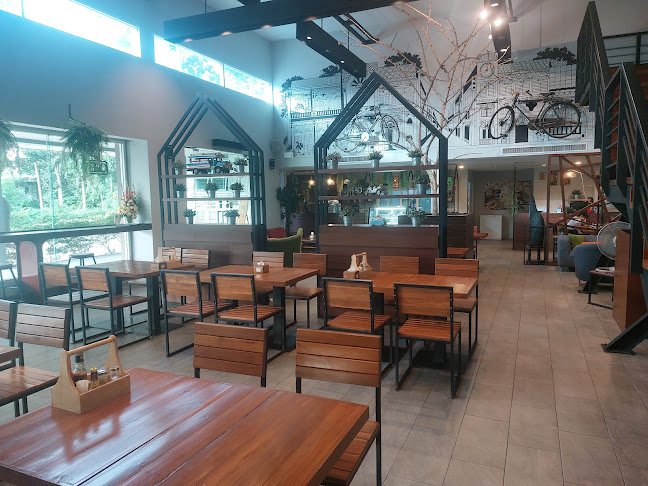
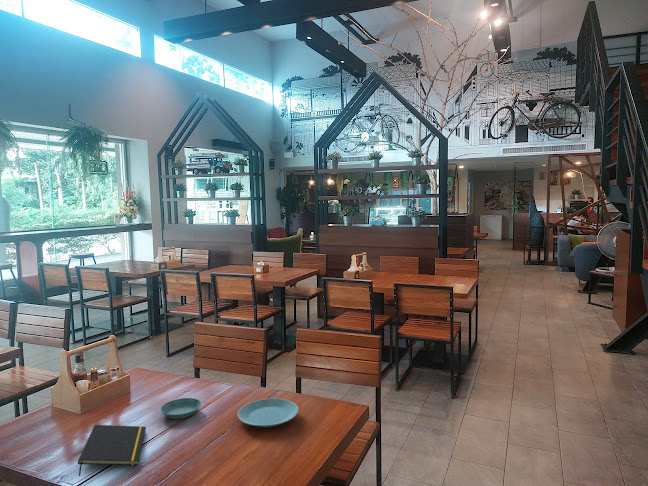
+ saucer (181, 409)
+ plate (268, 414)
+ notepad (115, 443)
